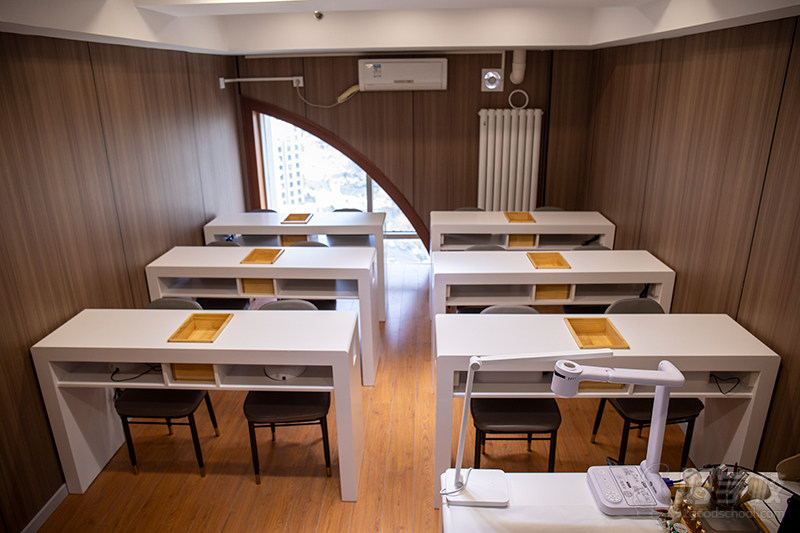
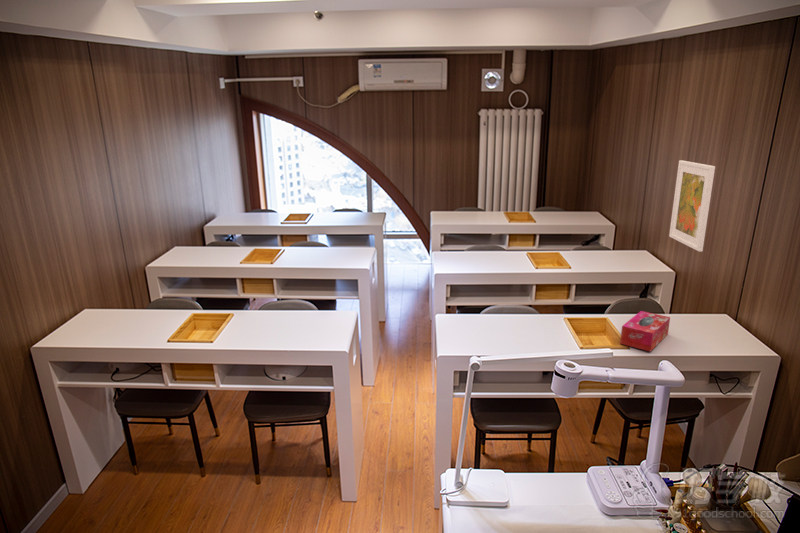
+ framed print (690, 204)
+ tissue box (645, 330)
